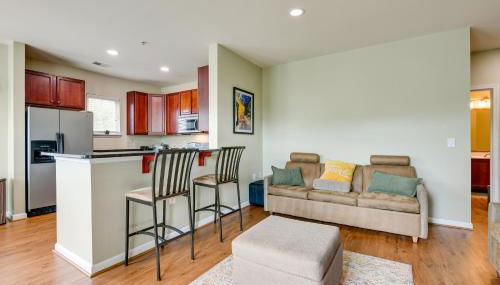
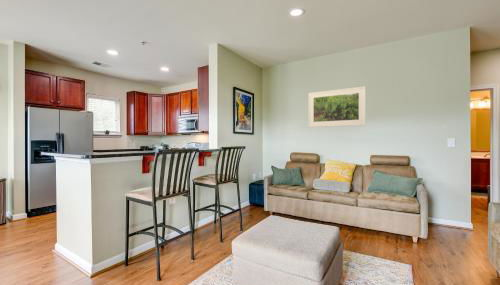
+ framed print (335, 108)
